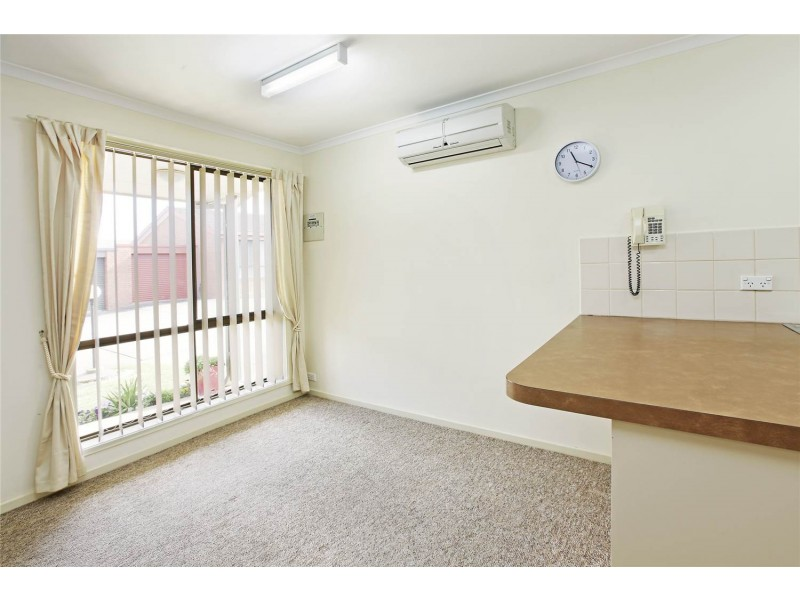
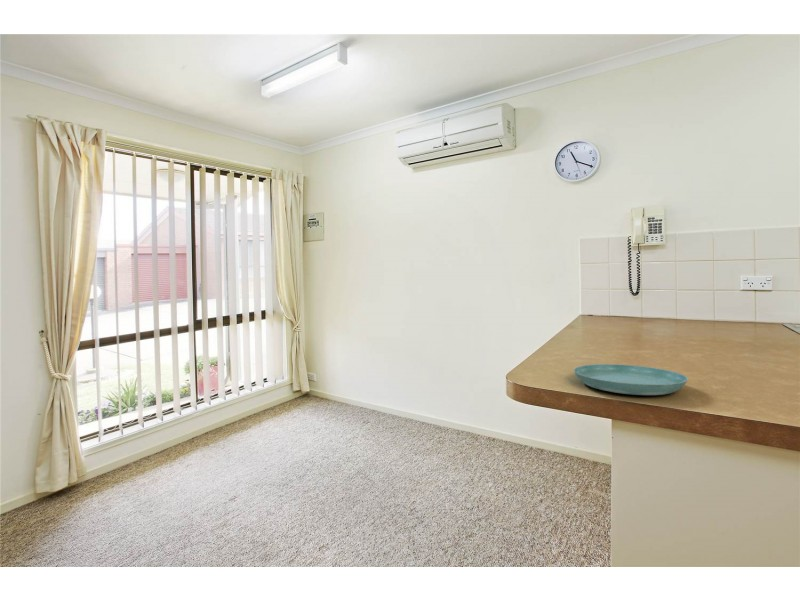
+ saucer (627, 379)
